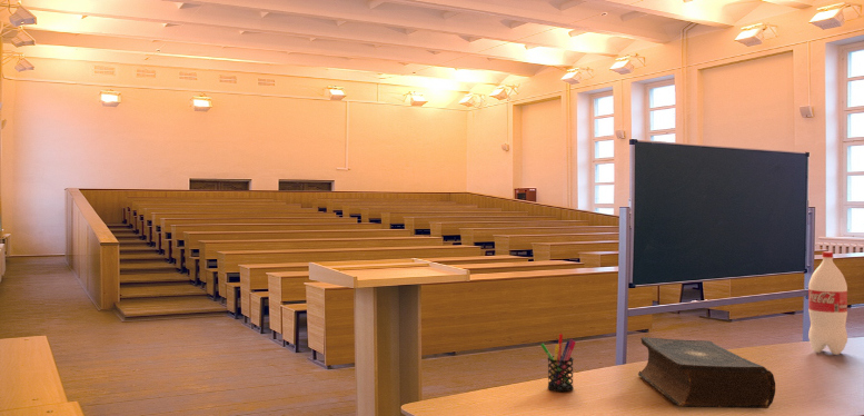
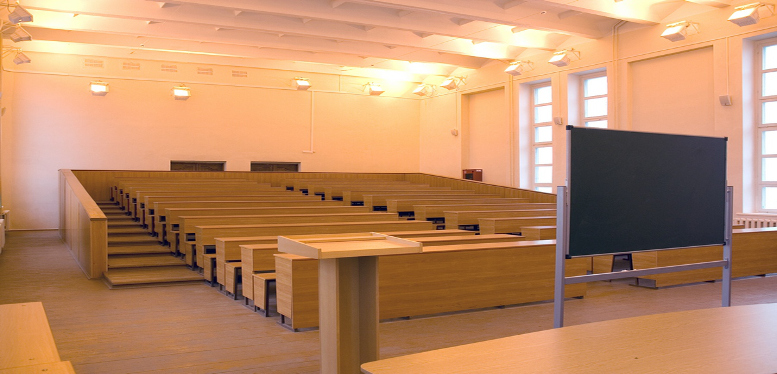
- book (699, 369)
- bottle (827, 301)
- pen holder (557, 361)
